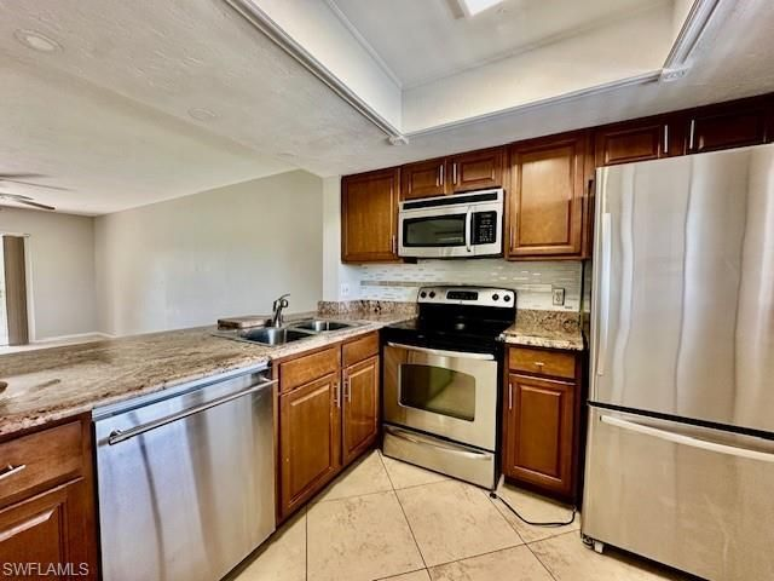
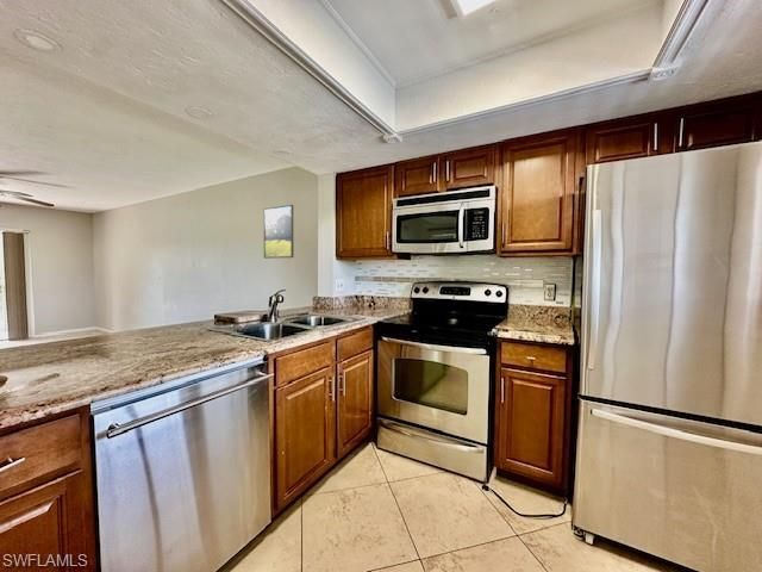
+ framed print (277, 232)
